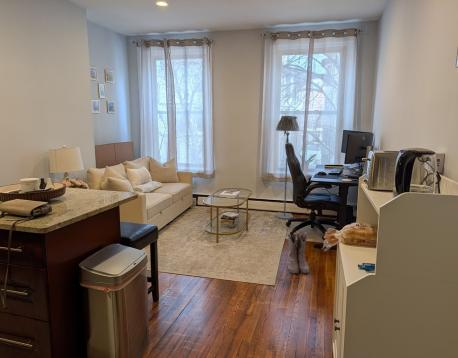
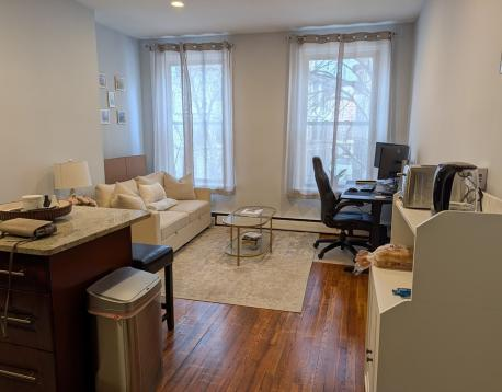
- floor lamp (286, 167)
- boots (298, 251)
